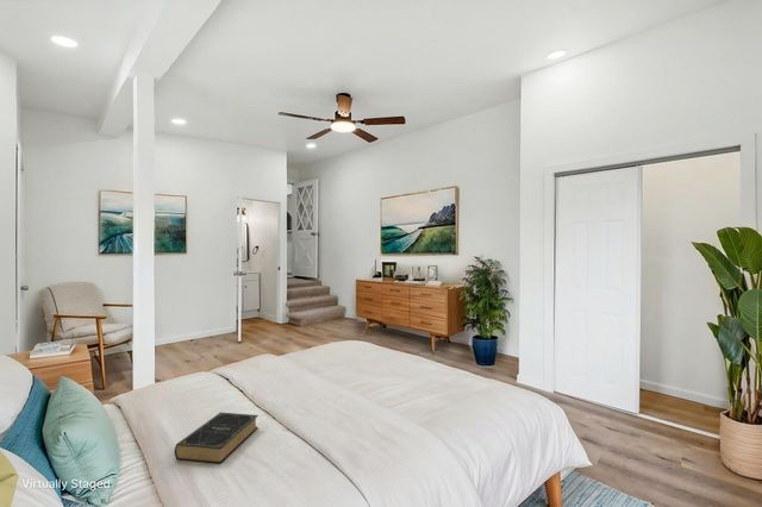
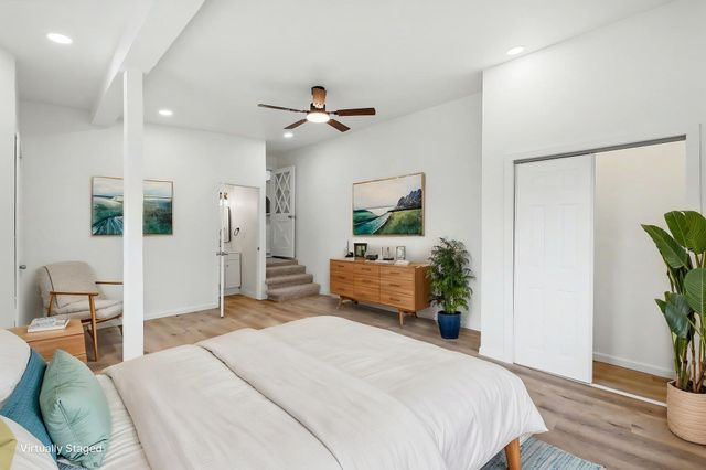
- book (219, 434)
